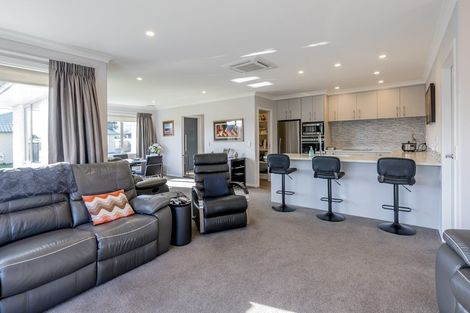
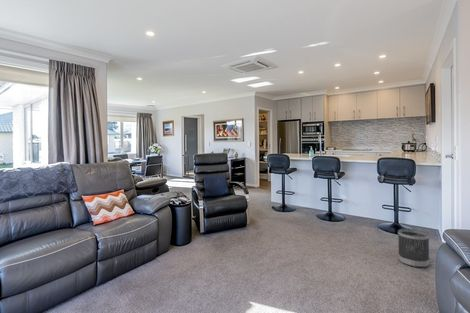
+ wastebasket (413, 247)
